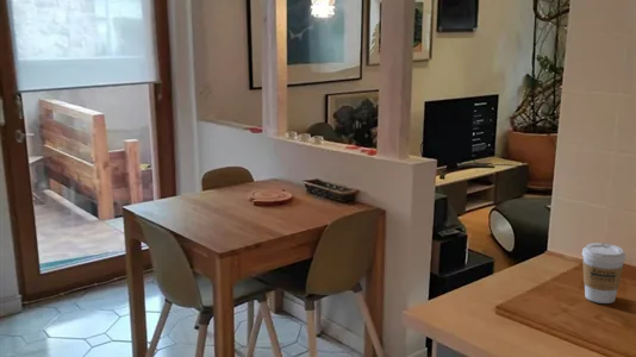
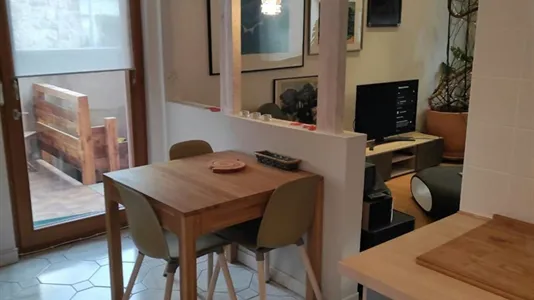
- coffee cup (601, 273)
